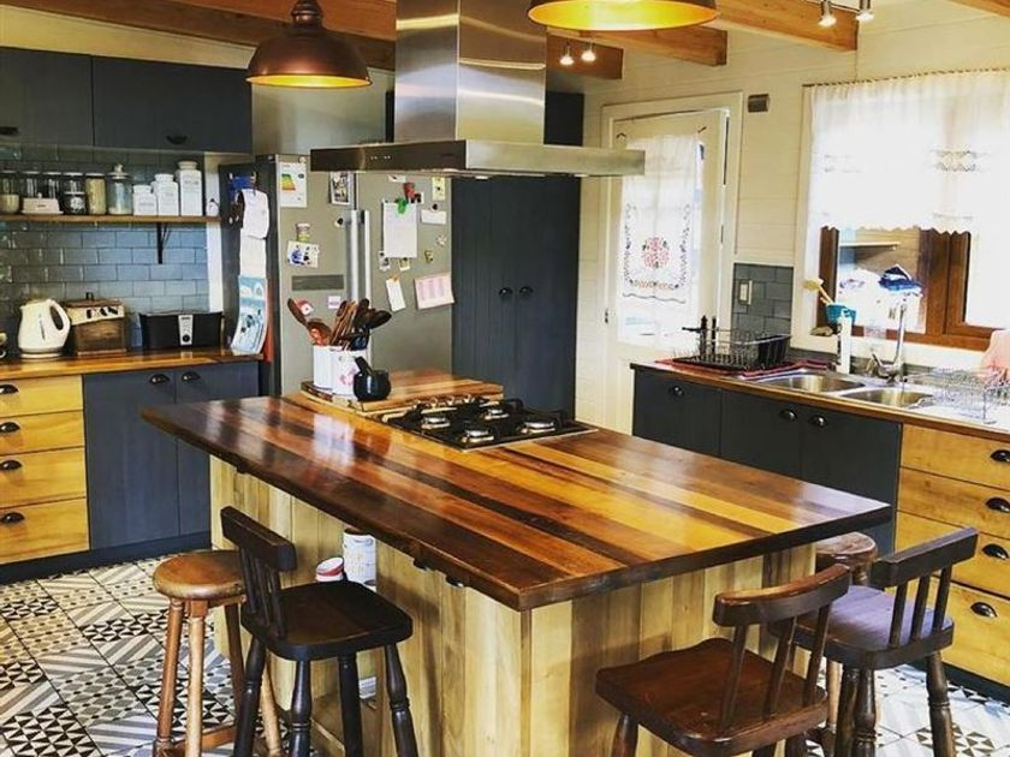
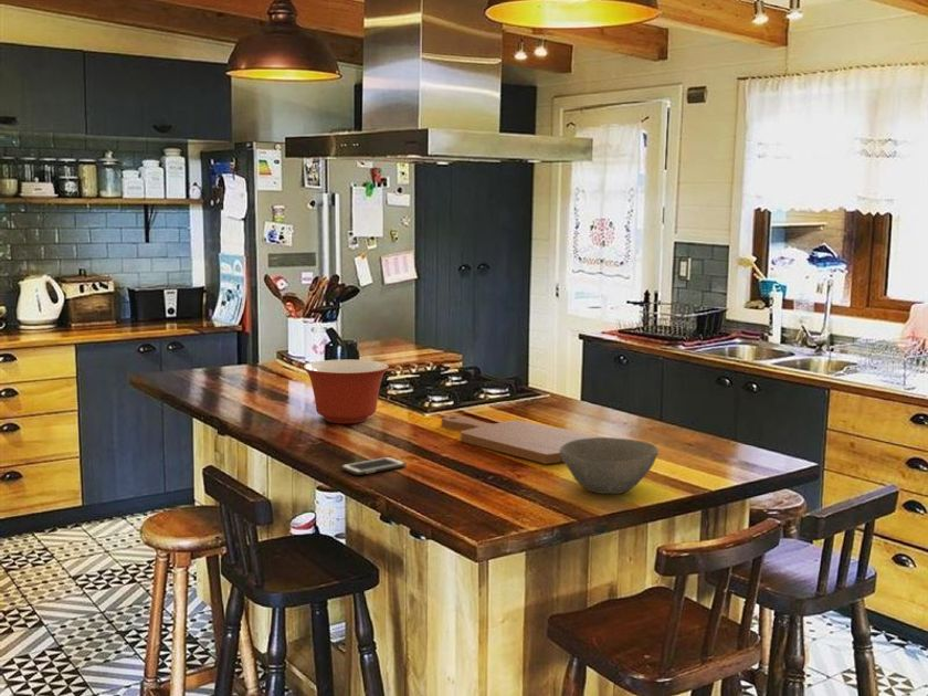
+ cell phone (373, 465)
+ cutting board (524, 437)
+ bowl (608, 467)
+ mixing bowl (346, 392)
